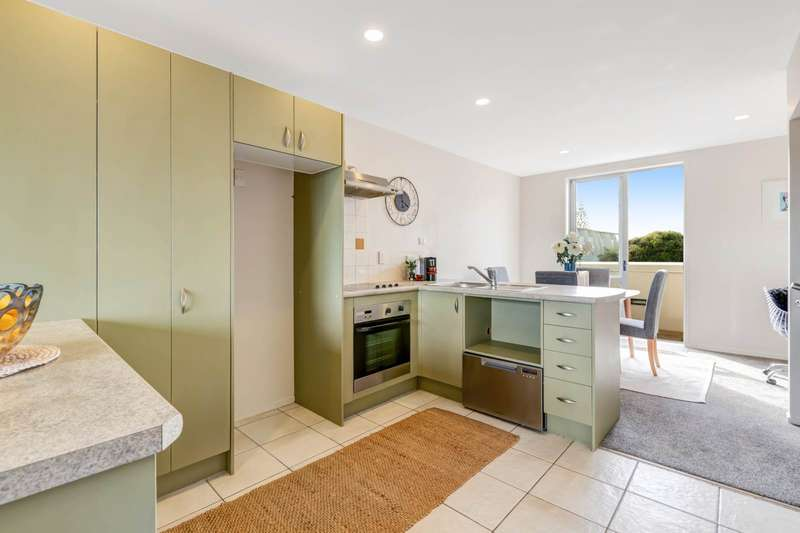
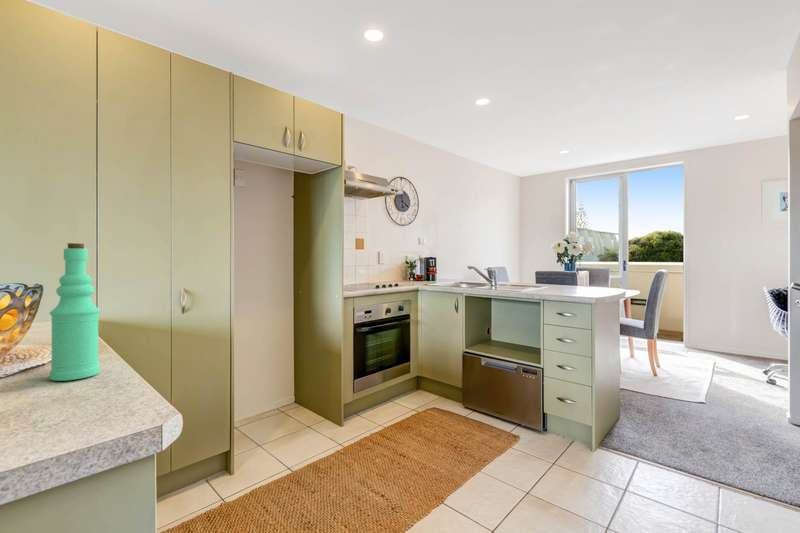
+ bottle (75, 309)
